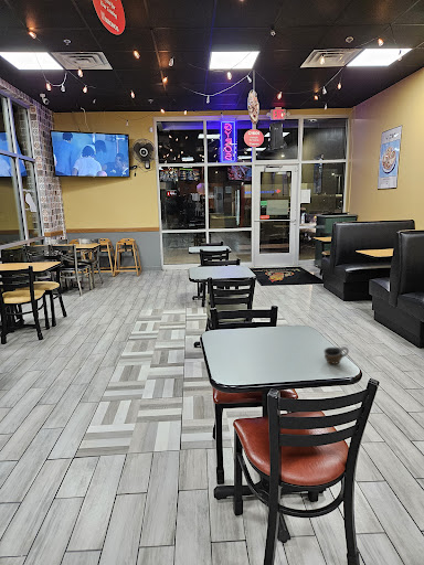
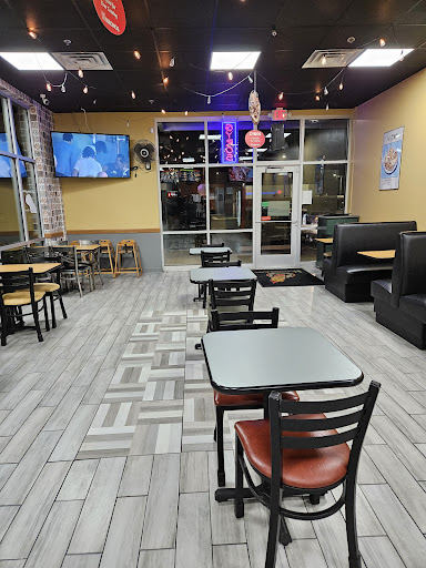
- cup (333, 354)
